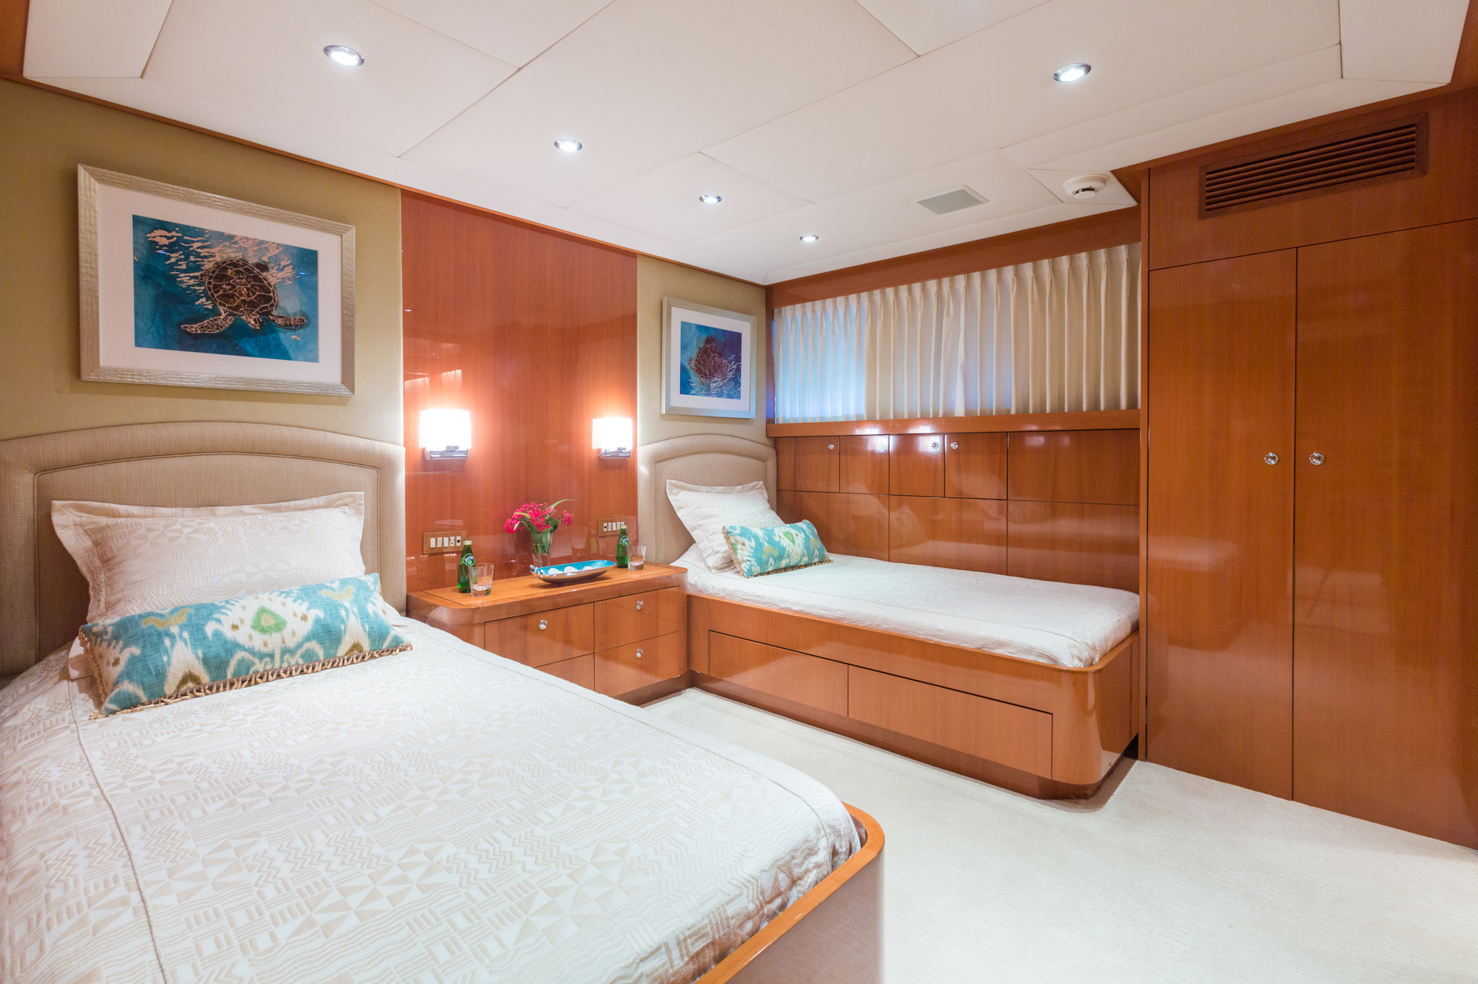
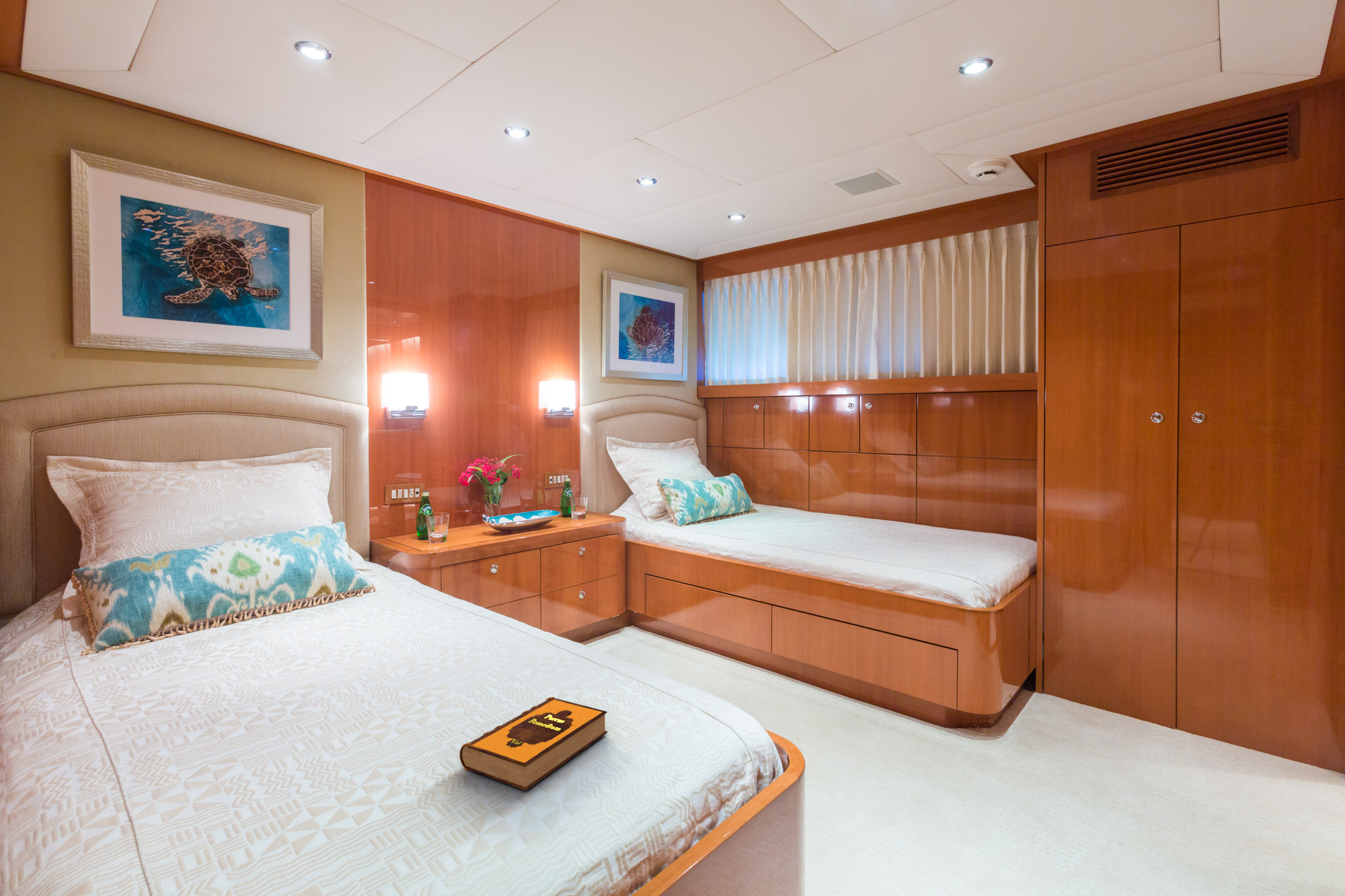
+ hardback book (537, 737)
